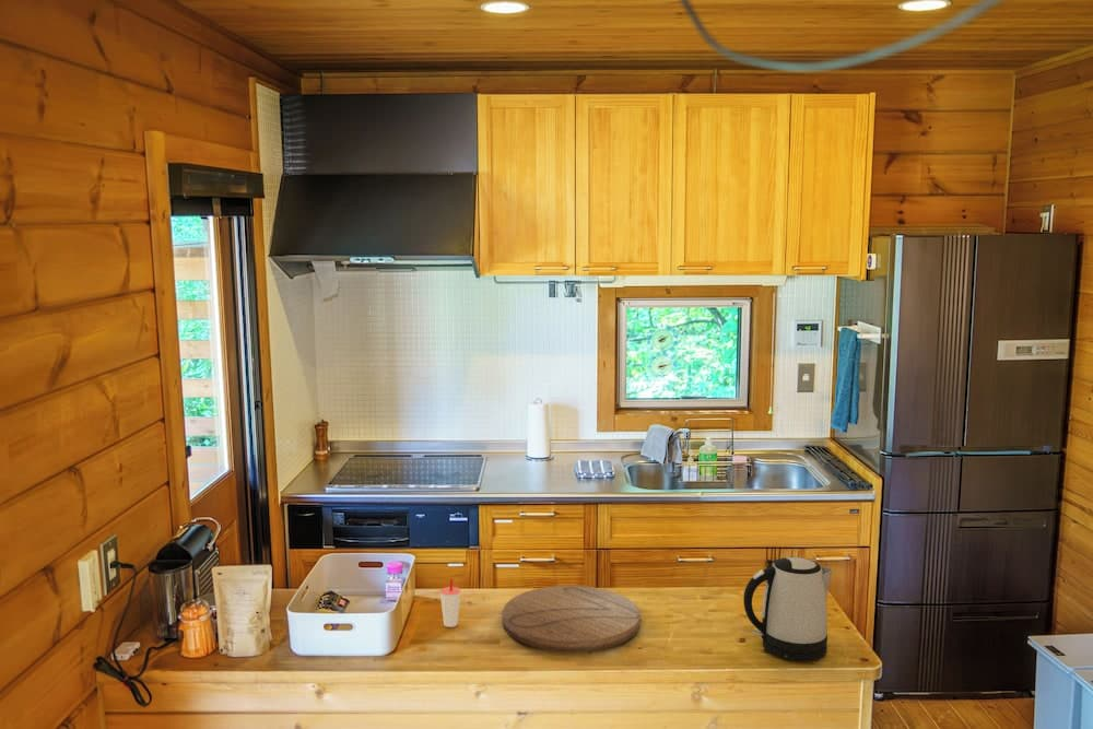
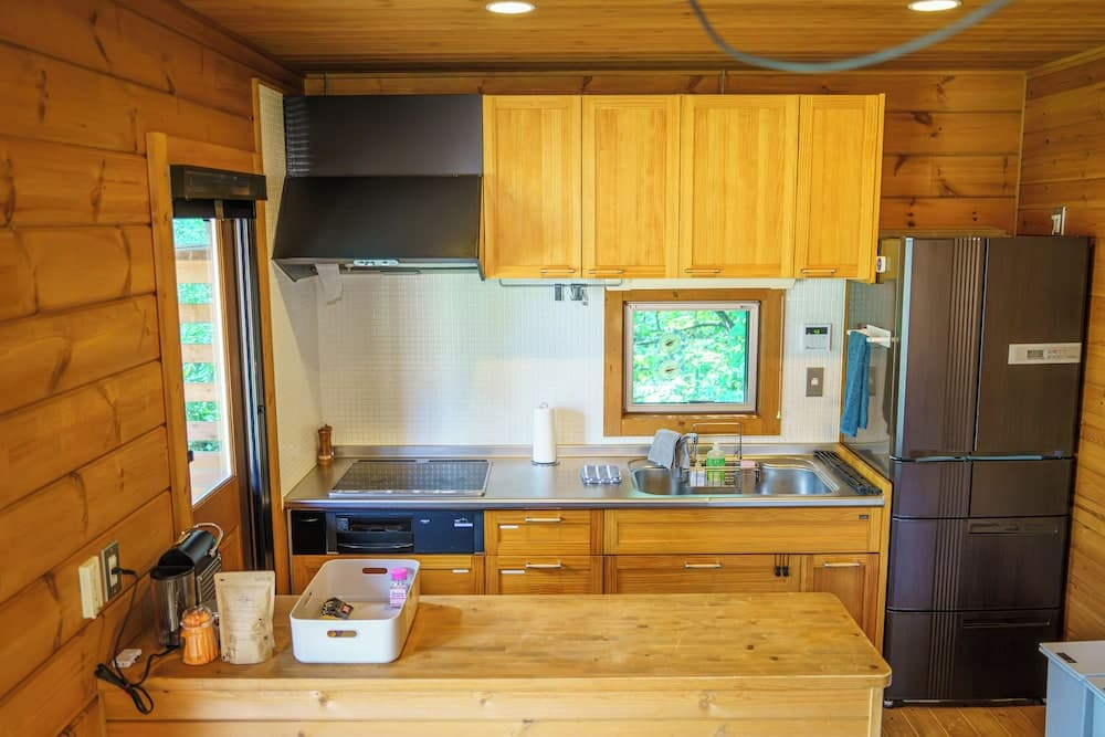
- kettle (786, 604)
- cup (450, 601)
- cutting board (571, 615)
